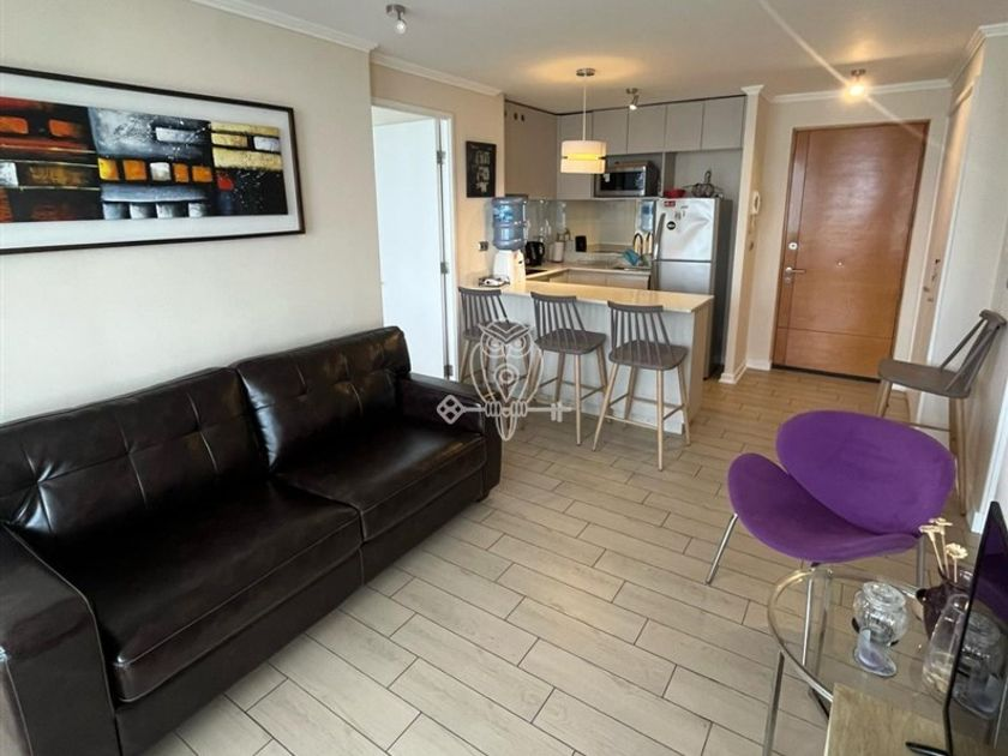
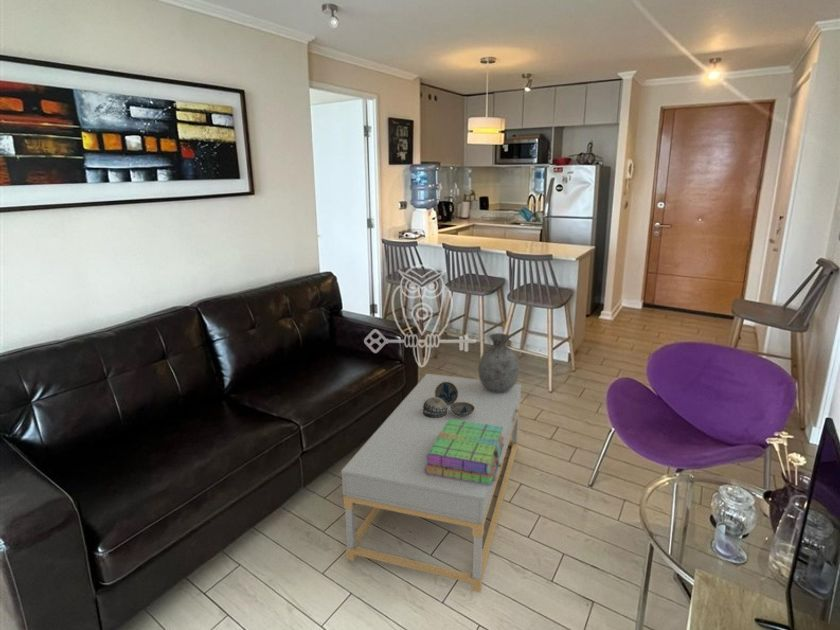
+ decorative bowl (445, 400)
+ stack of books (466, 448)
+ coffee table (448, 478)
+ vase (498, 362)
